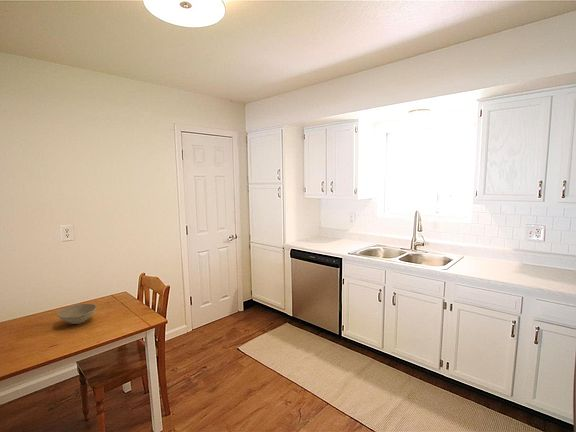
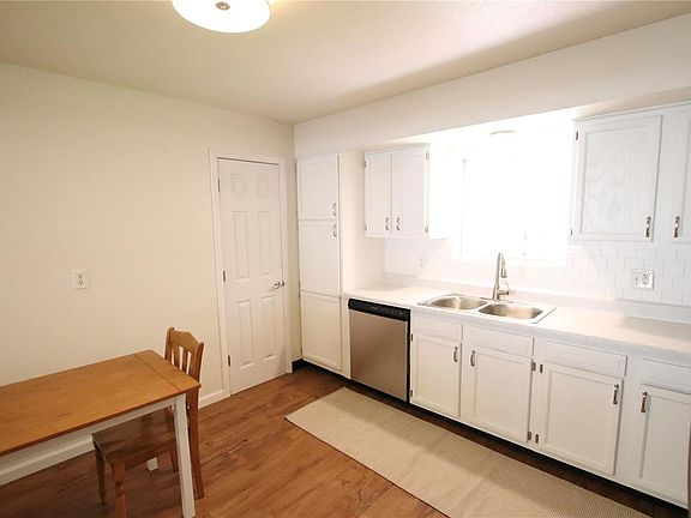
- bowl (77, 316)
